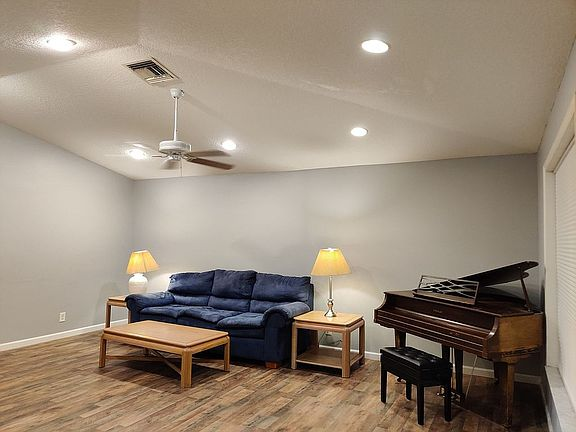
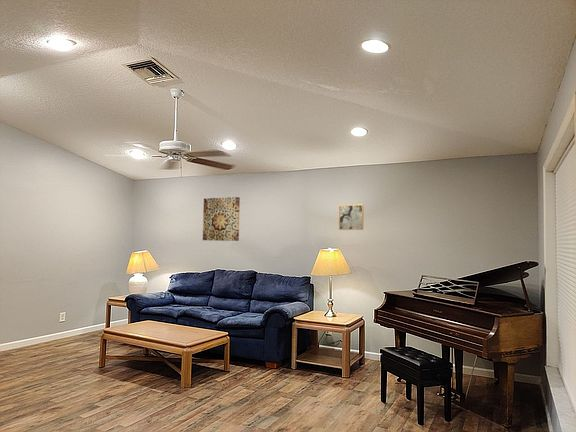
+ wall art (351, 217)
+ wall art (220, 219)
